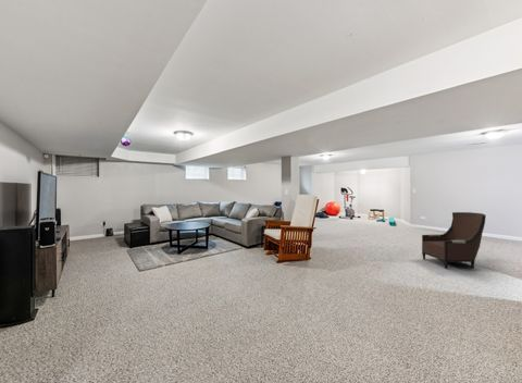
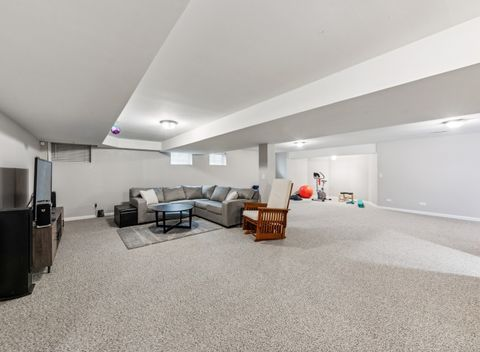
- armchair (455, 238)
